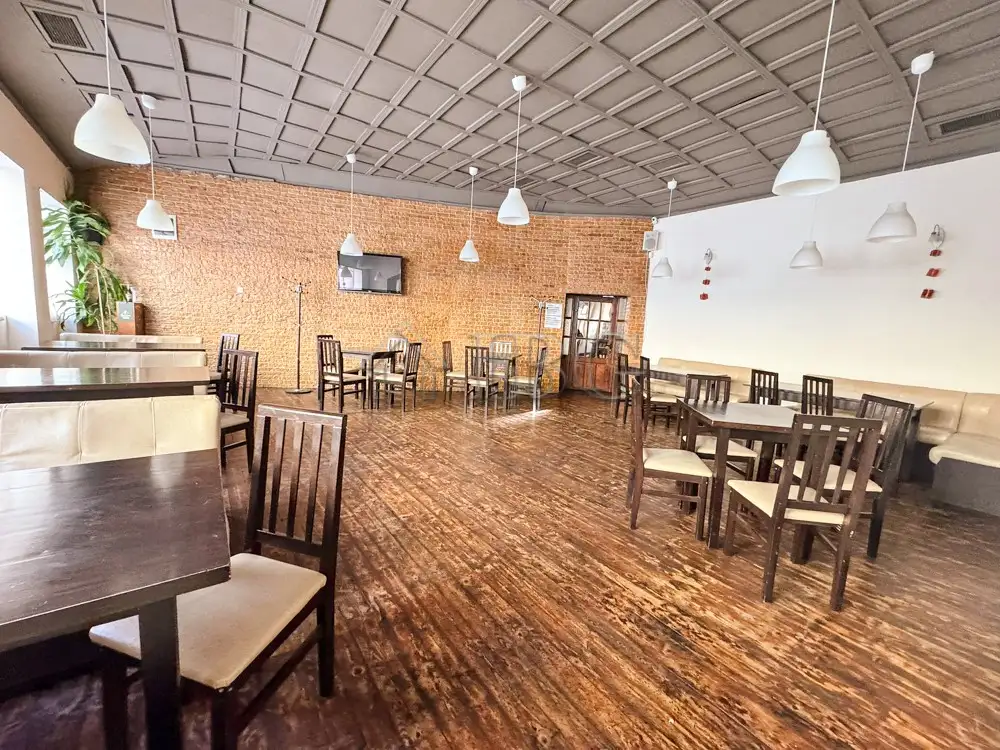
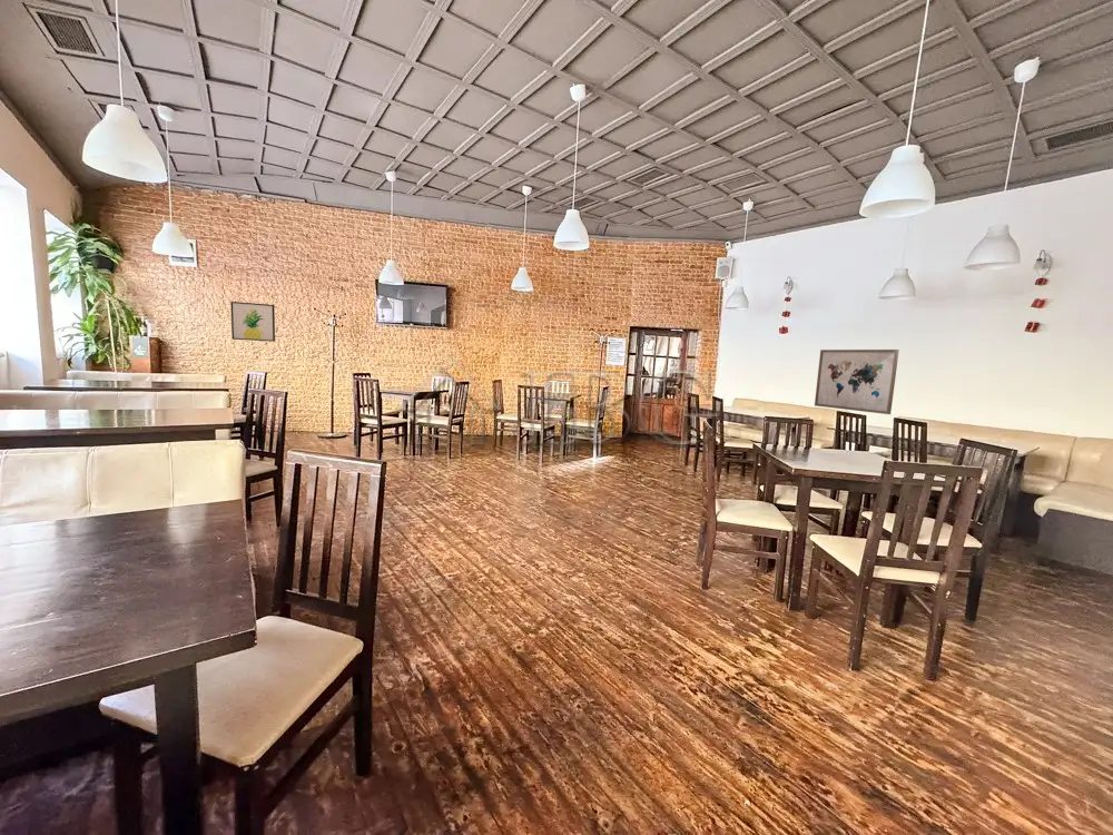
+ wall art (853, 380)
+ wall art (253, 322)
